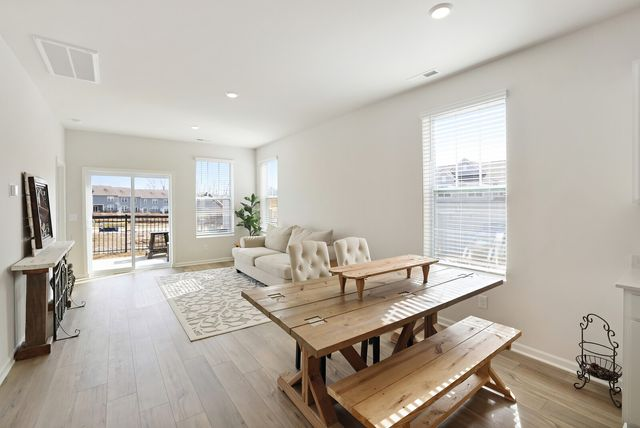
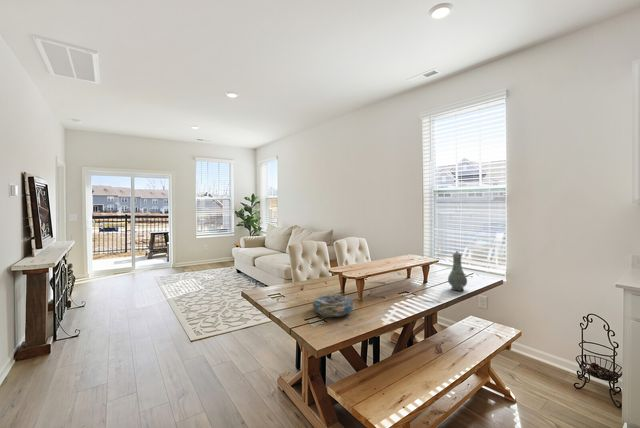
+ decorative bowl (333, 305)
+ vase (457, 270)
